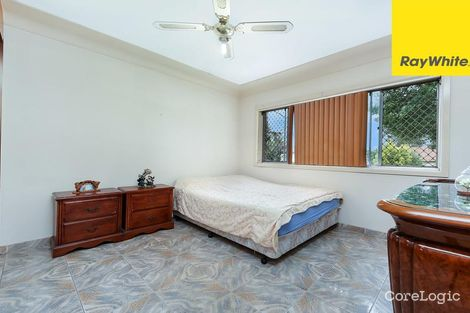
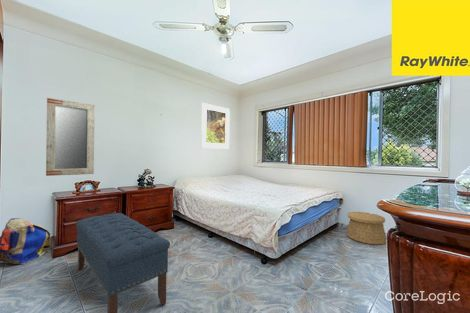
+ home mirror (71, 138)
+ bench (116, 255)
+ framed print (216, 127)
+ basket (365, 226)
+ backpack (23, 238)
